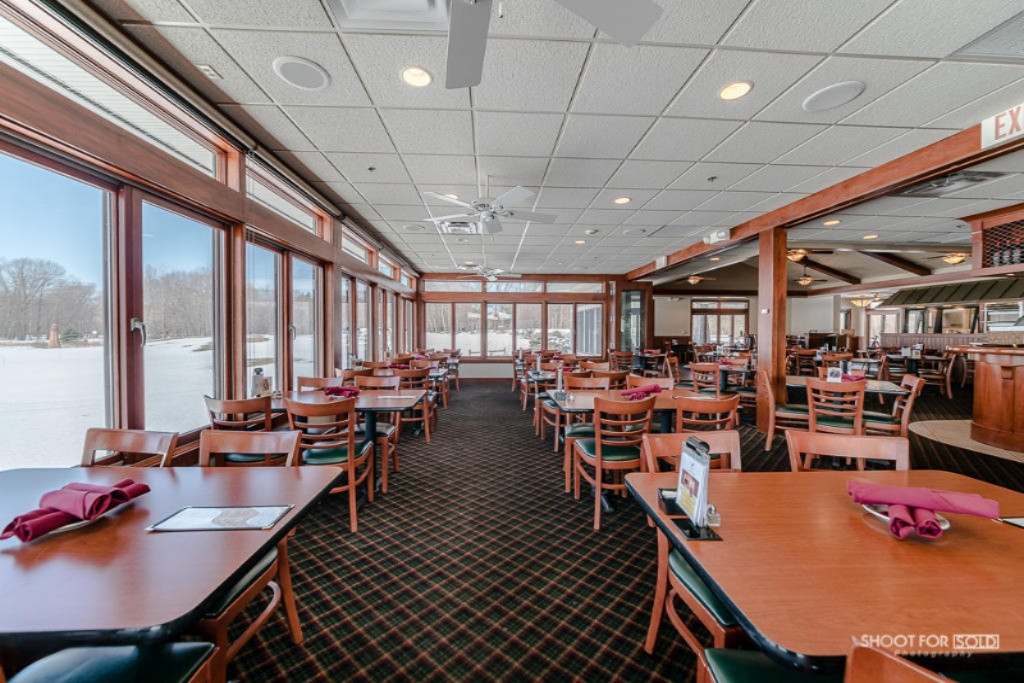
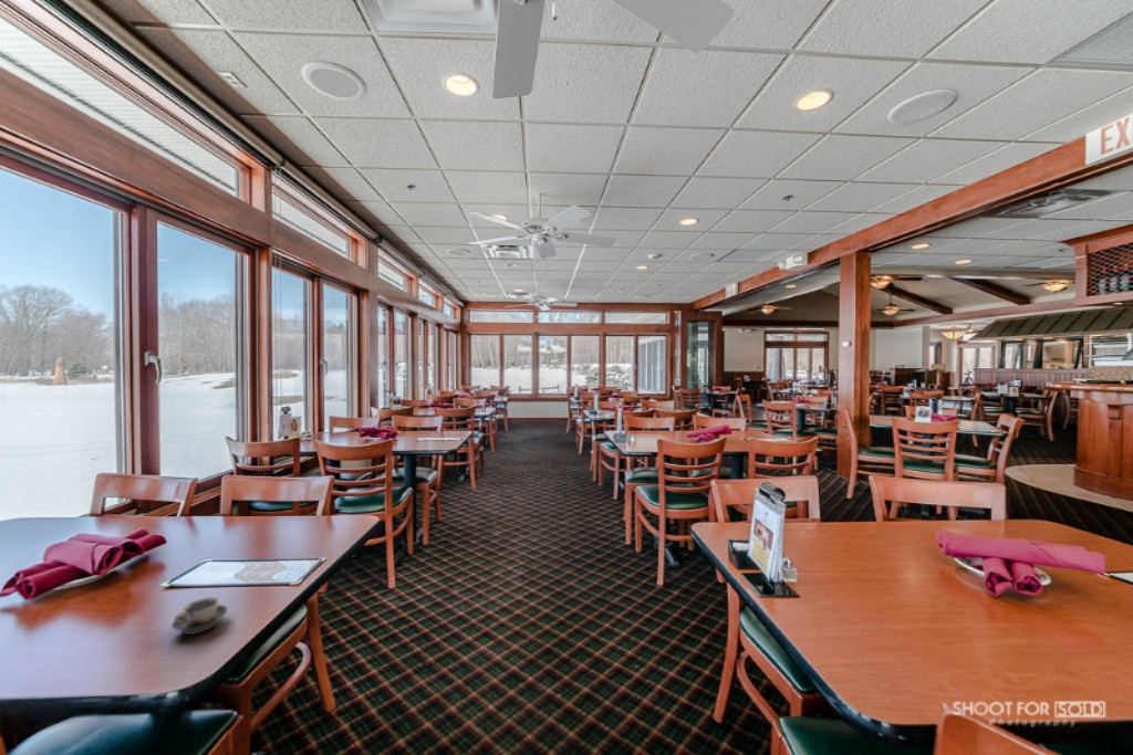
+ cup (200, 615)
